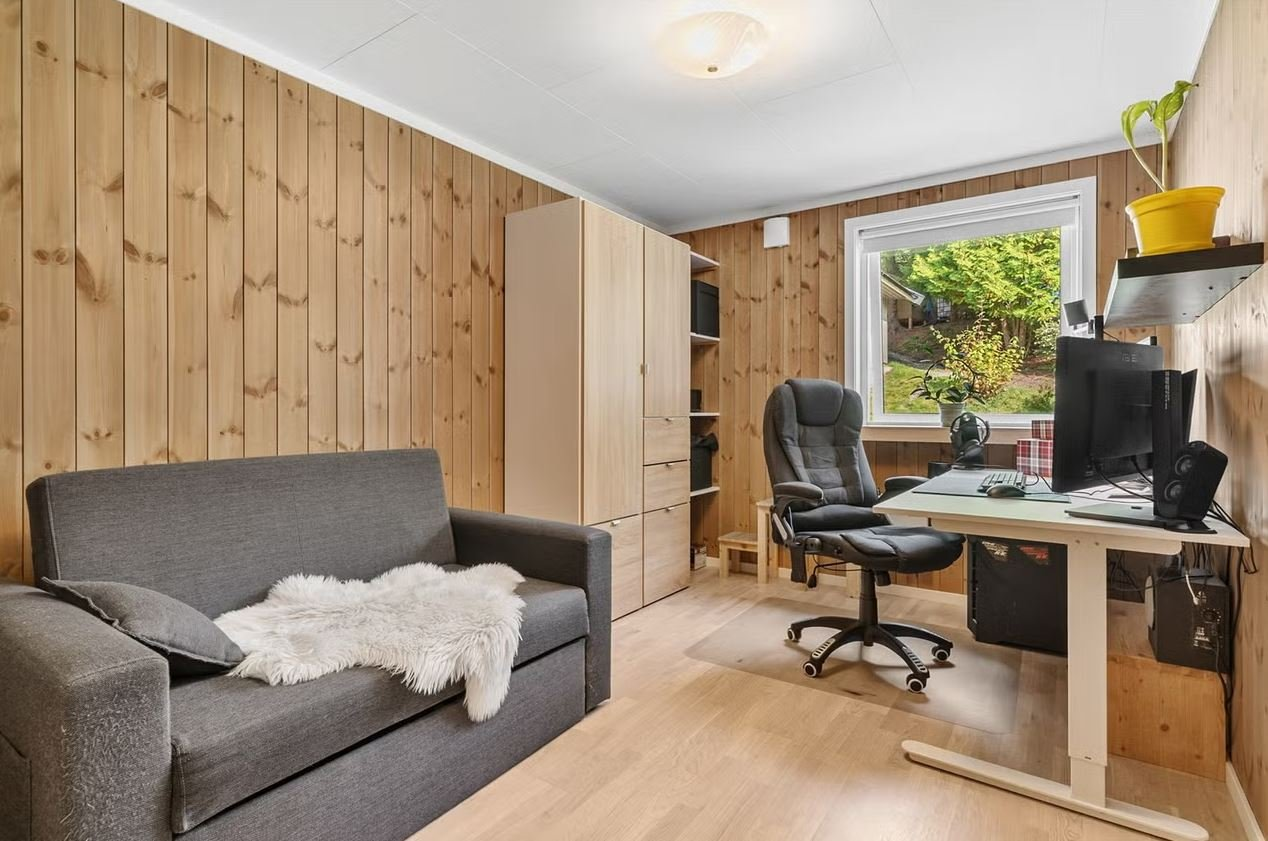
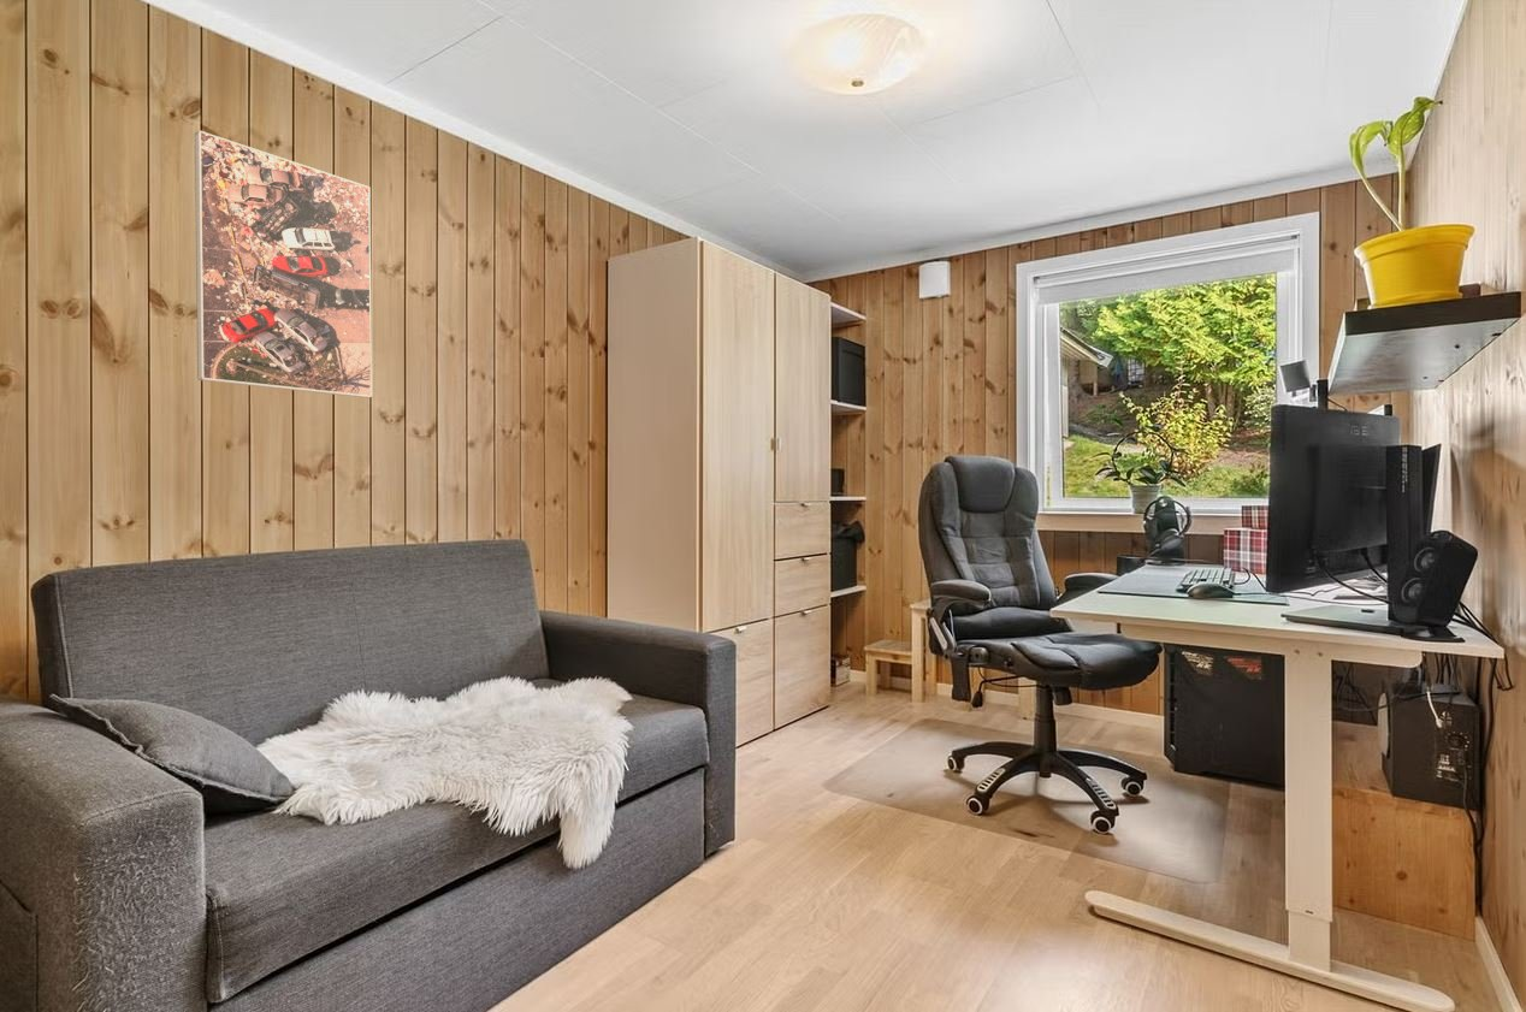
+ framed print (290, 276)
